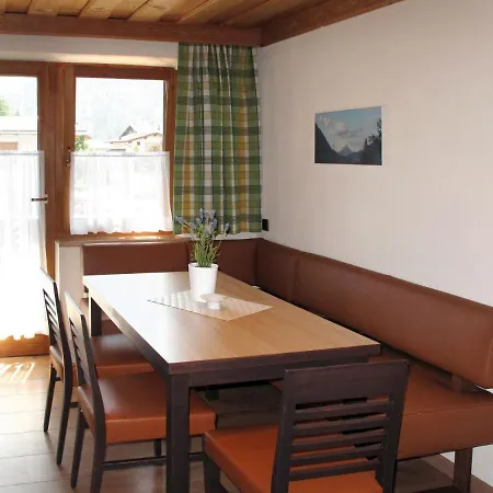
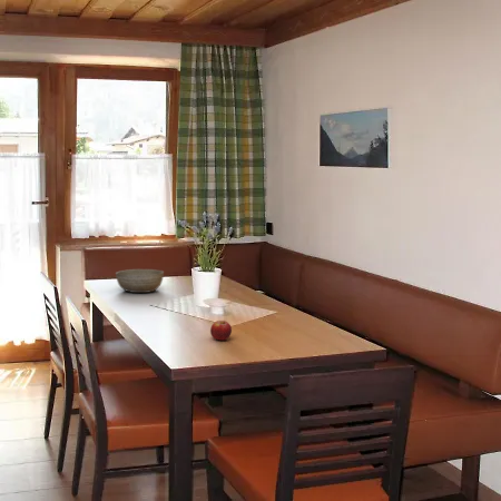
+ bowl (139, 281)
+ fruit (220, 330)
